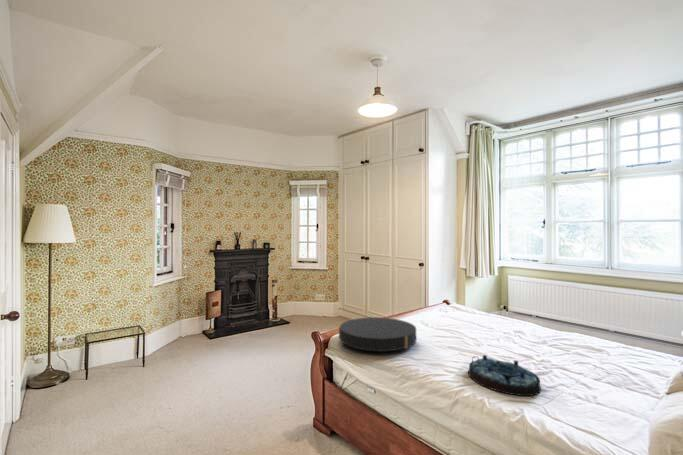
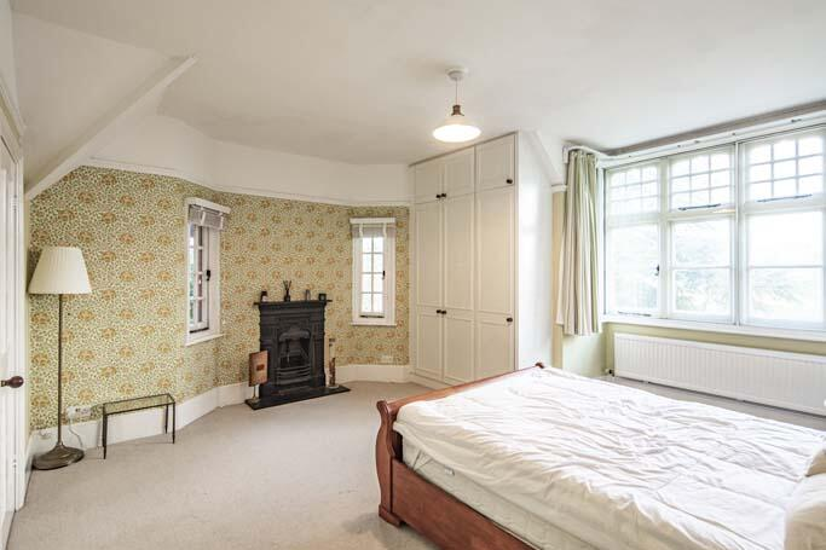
- cushion (379, 340)
- serving tray (502, 371)
